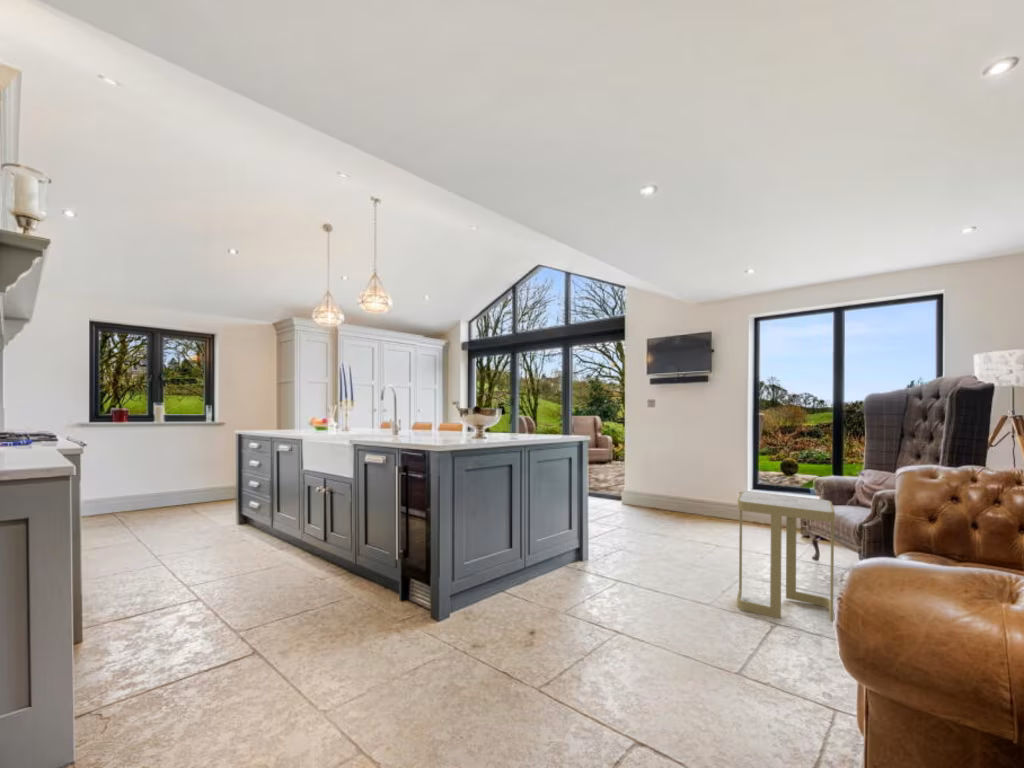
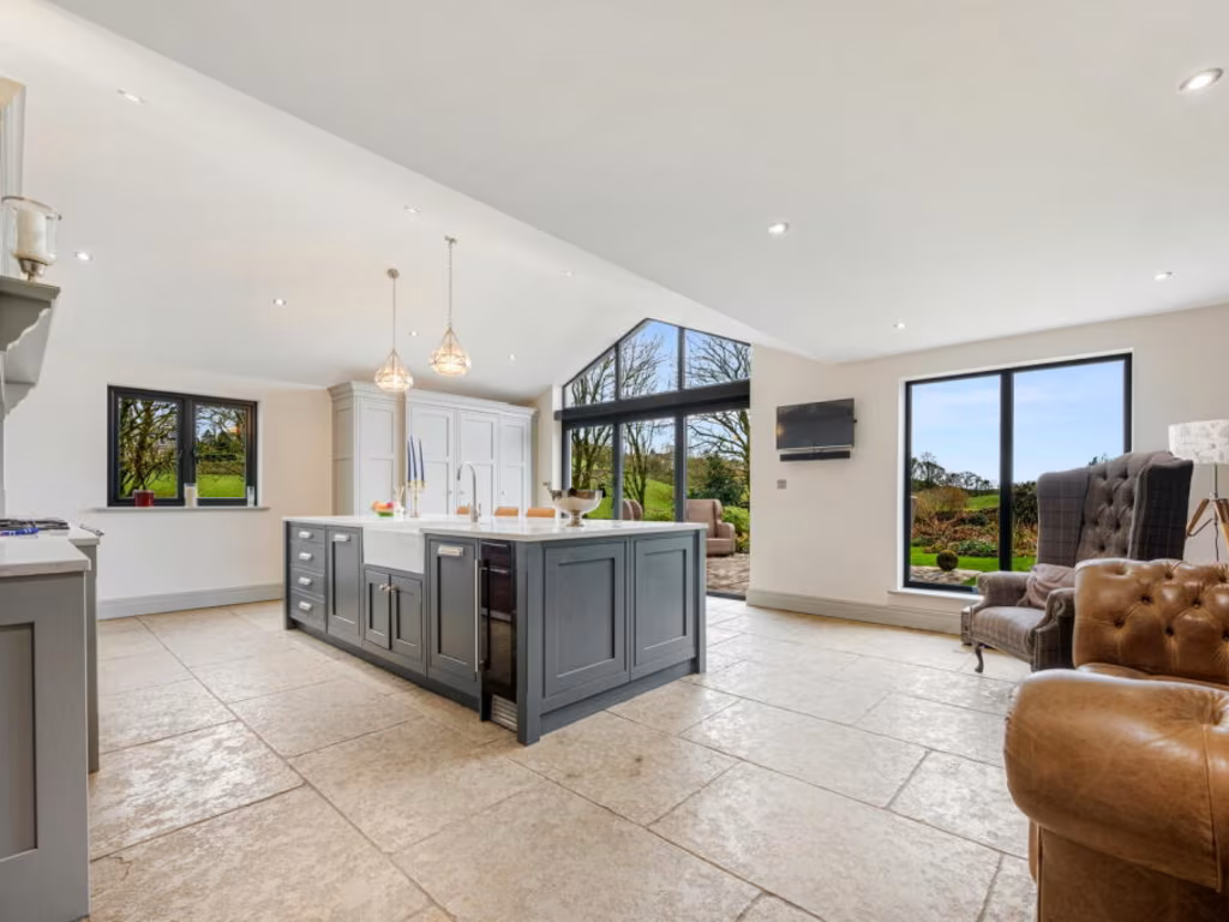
- side table (786, 554)
